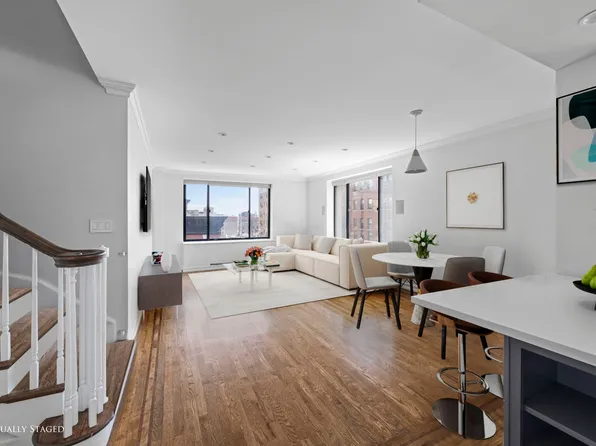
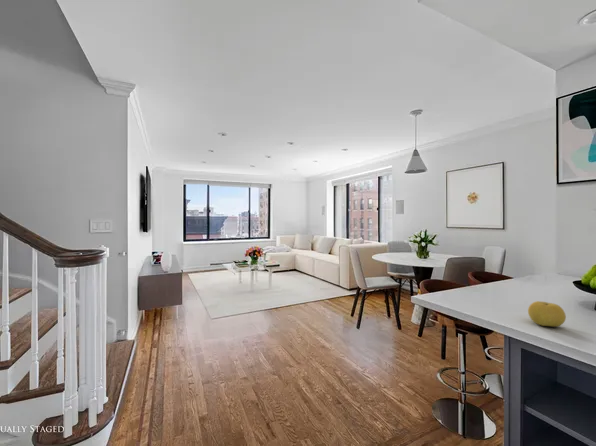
+ fruit (546, 313)
